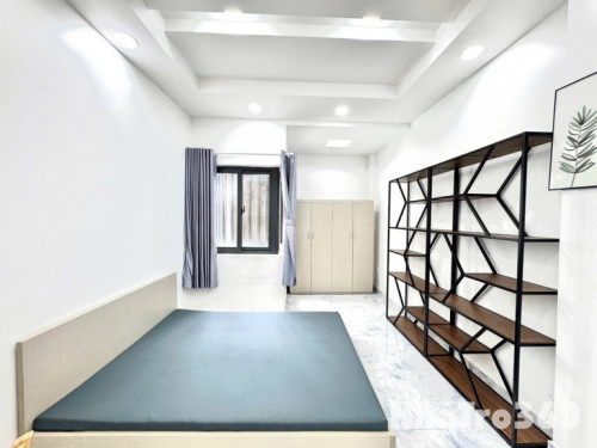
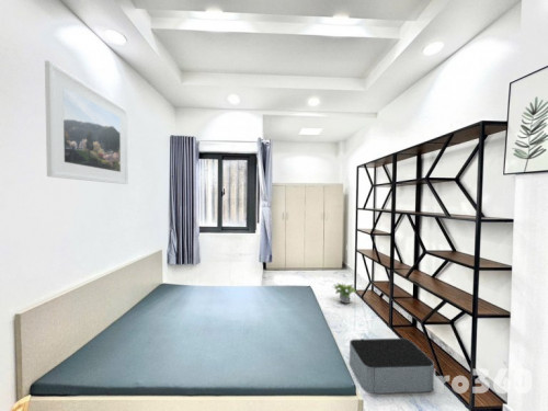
+ potted plant (343, 293)
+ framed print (95, 136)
+ storage bin (388, 363)
